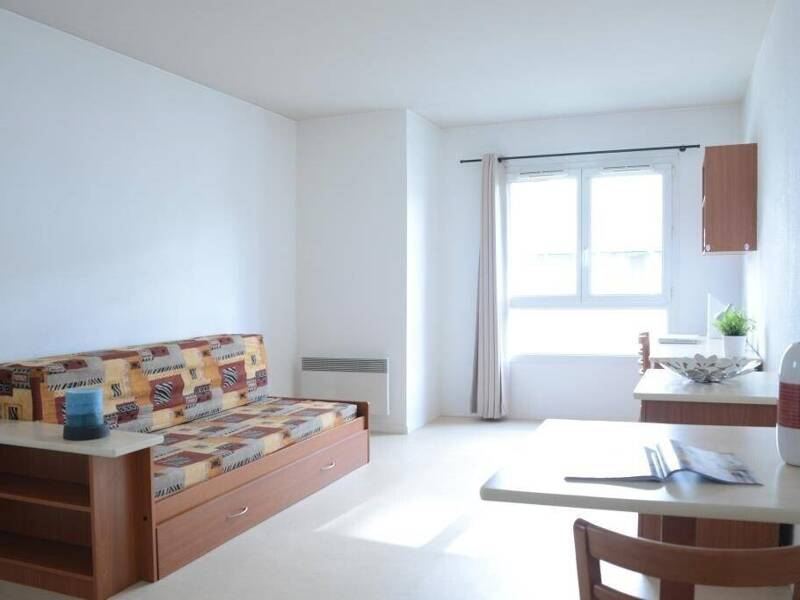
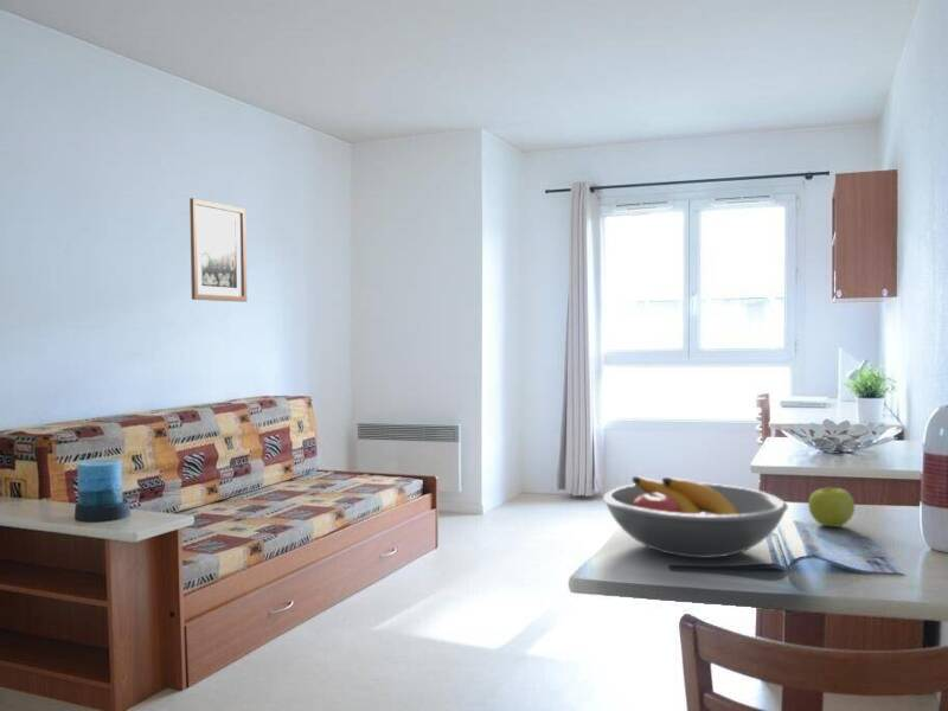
+ wall art (219, 251)
+ apple (831, 507)
+ fruit bowl (692, 515)
